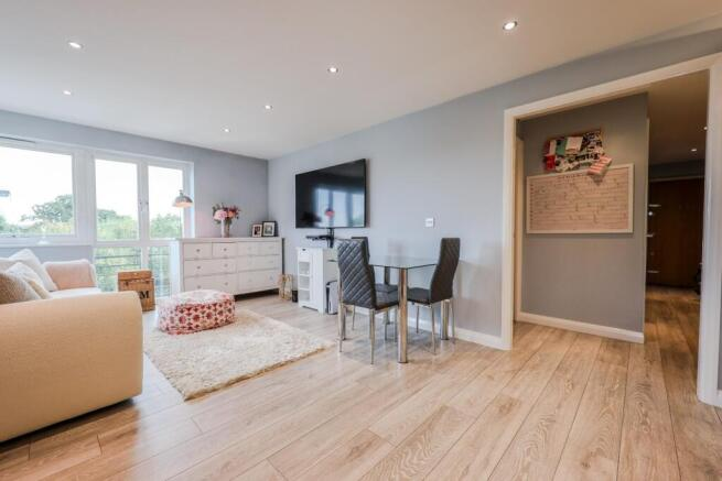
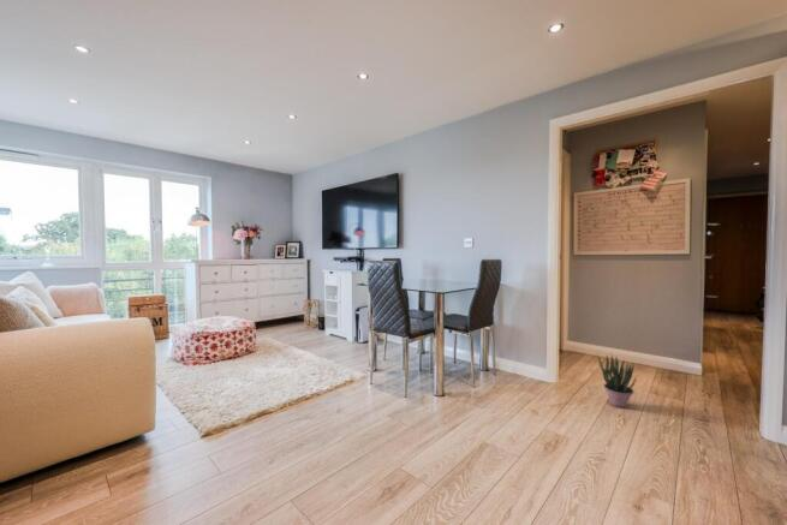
+ potted plant (615, 380)
